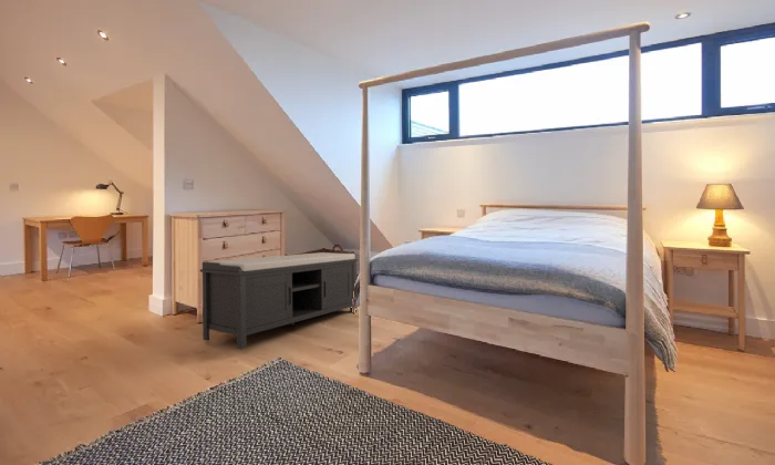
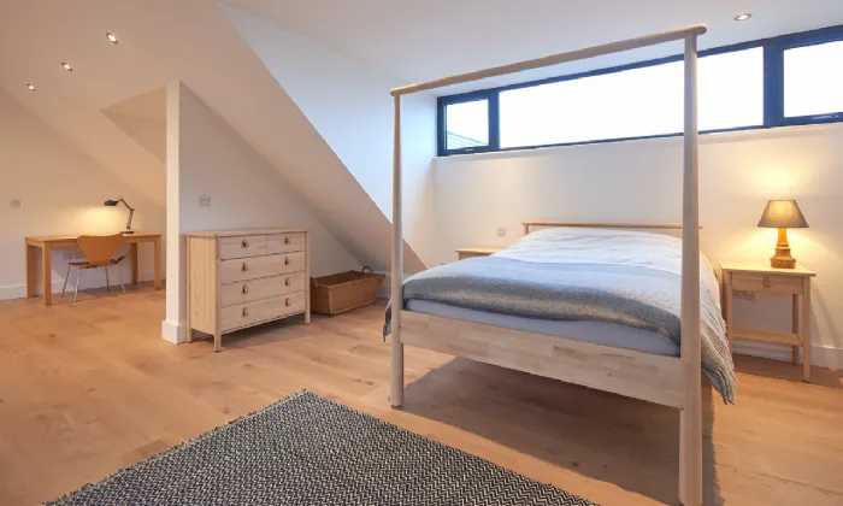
- bench (289, 291)
